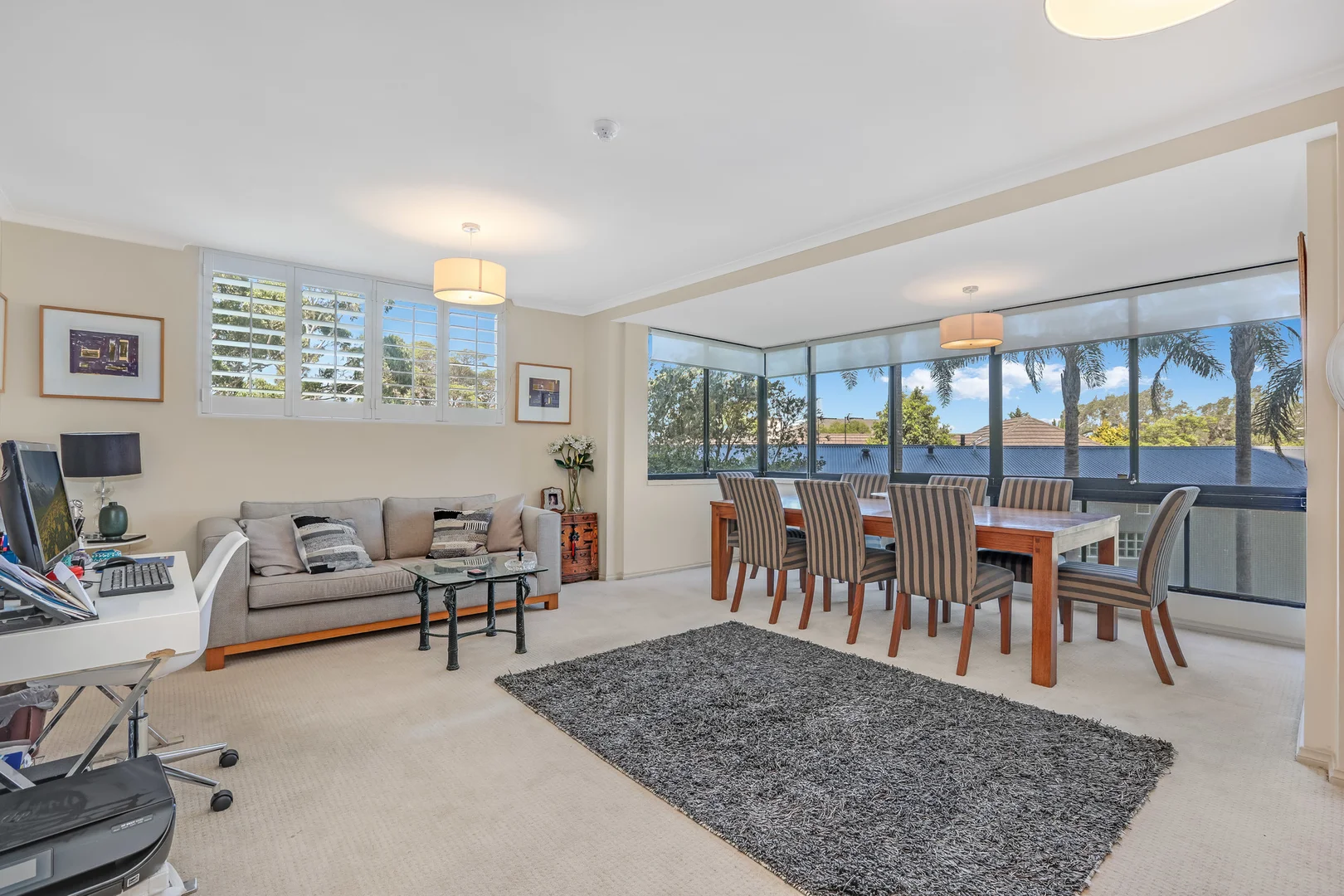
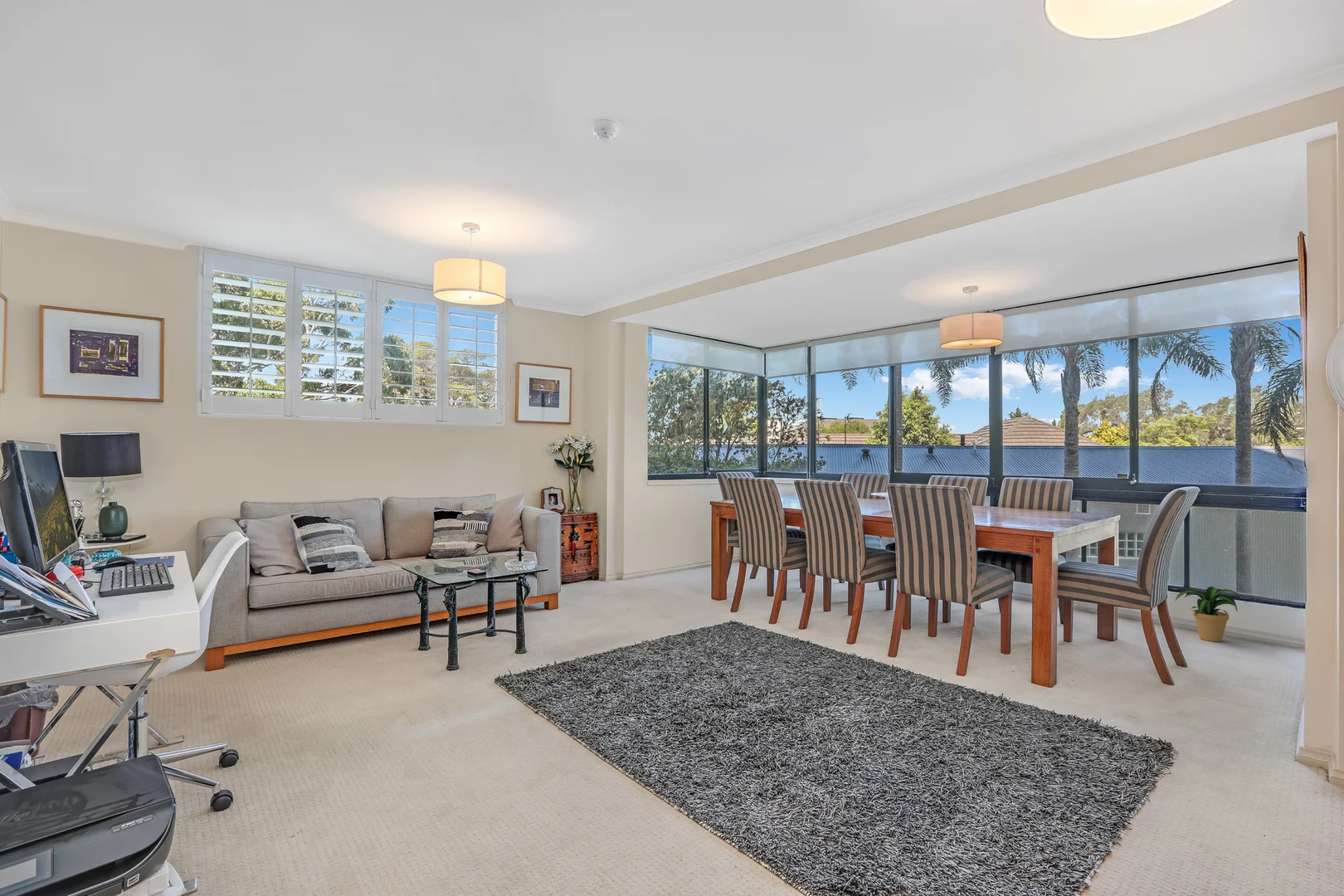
+ potted plant (1210, 613)
